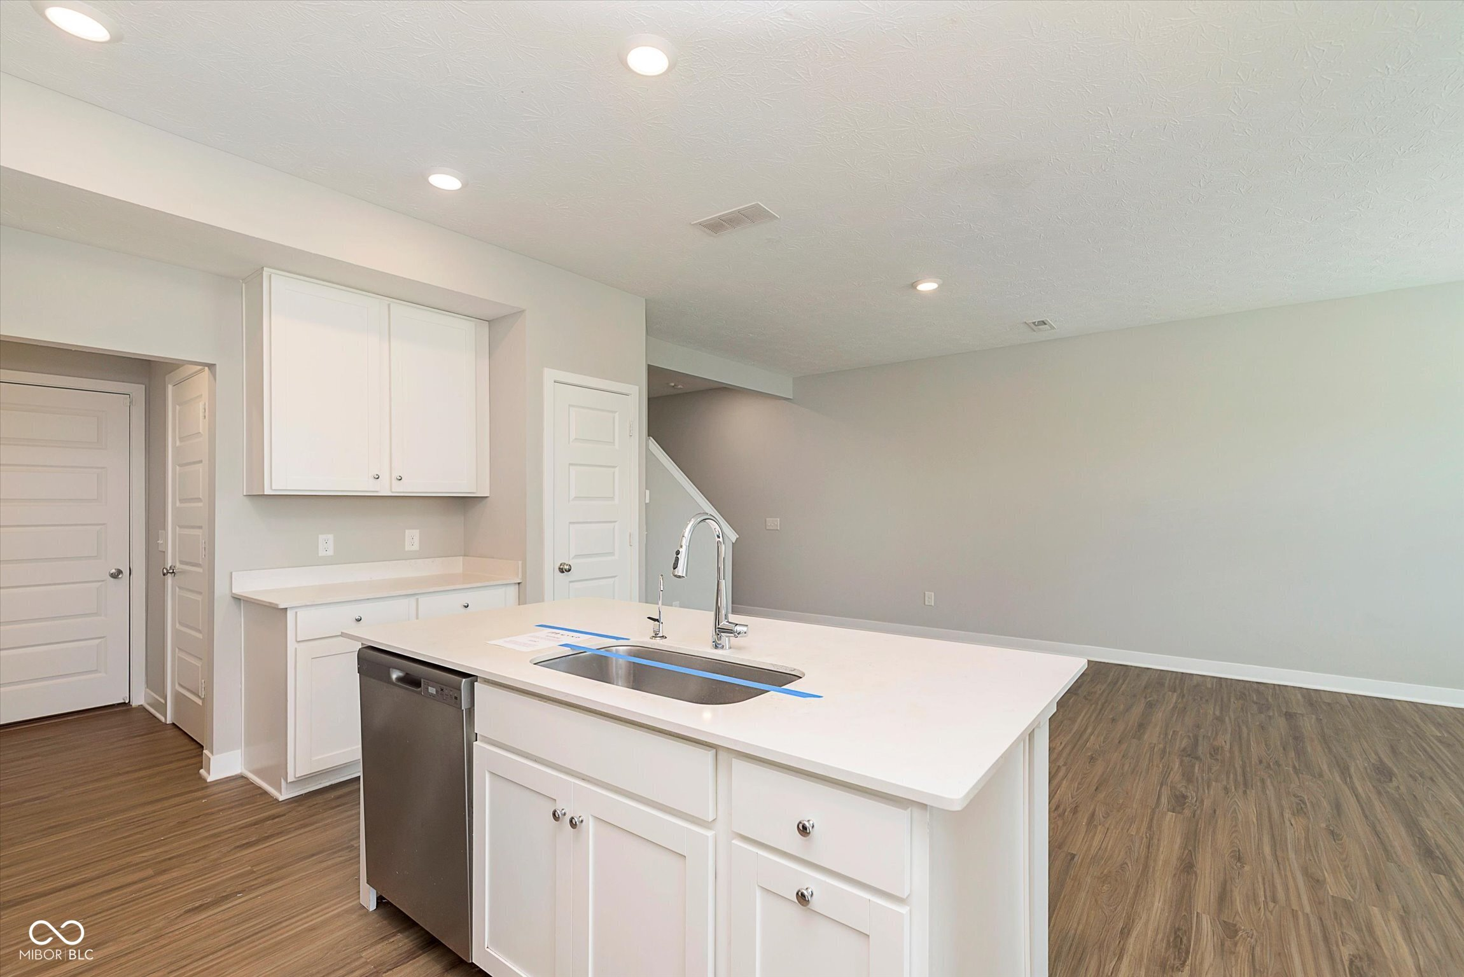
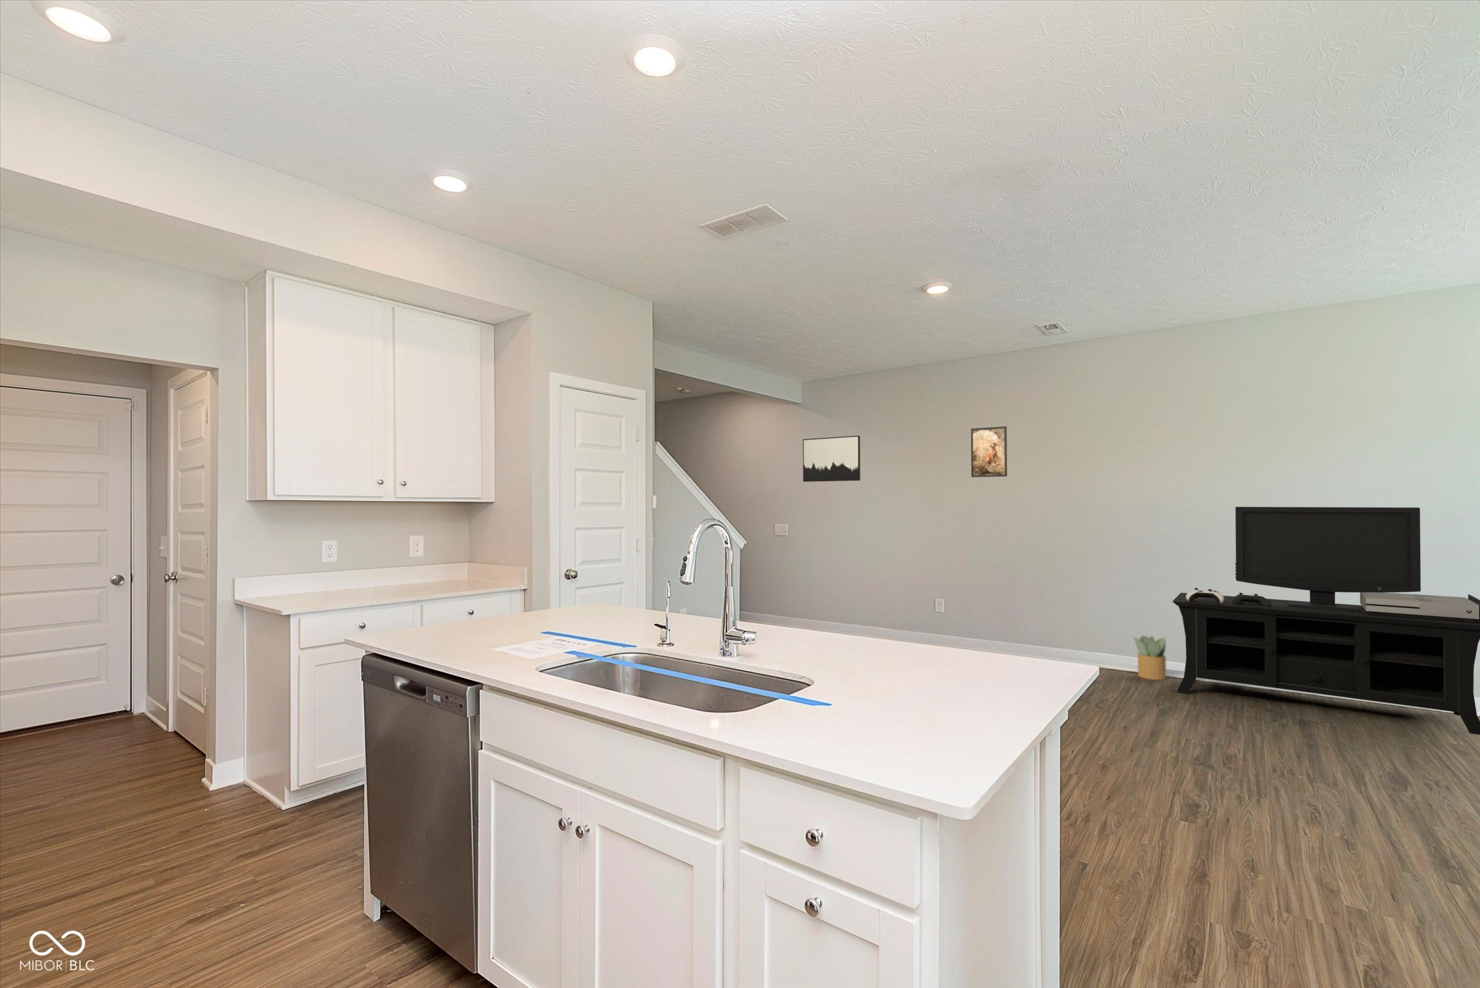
+ wall art (830, 459)
+ potted plant (1149, 656)
+ media console (1313, 605)
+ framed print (988, 452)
